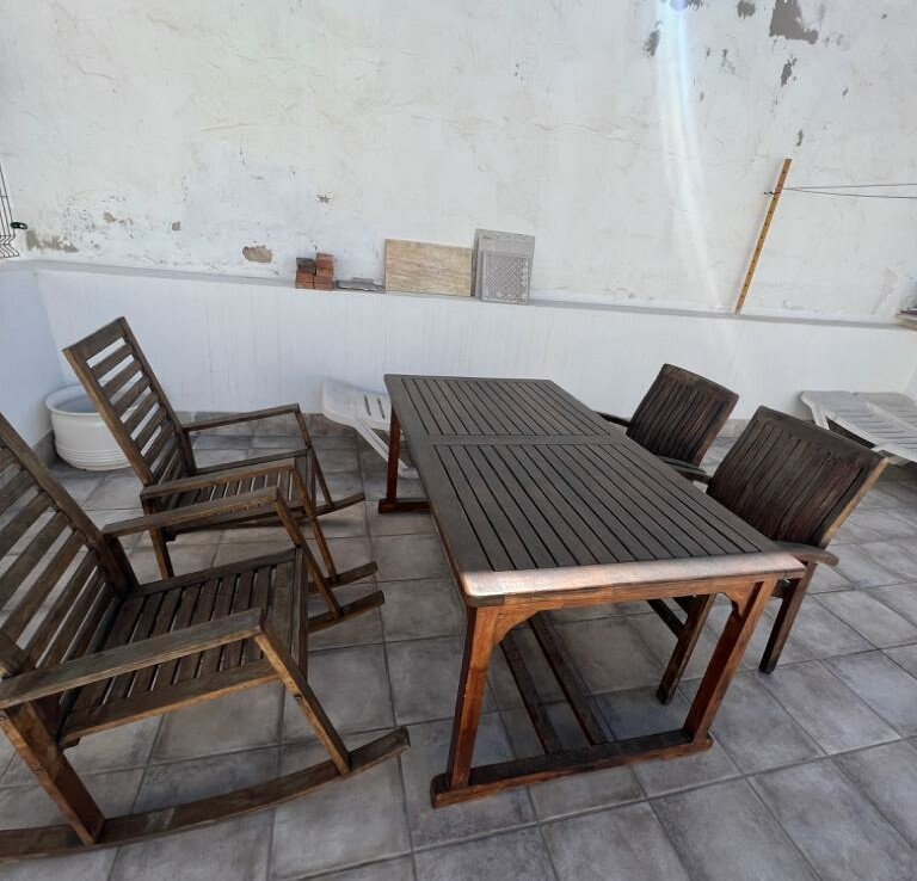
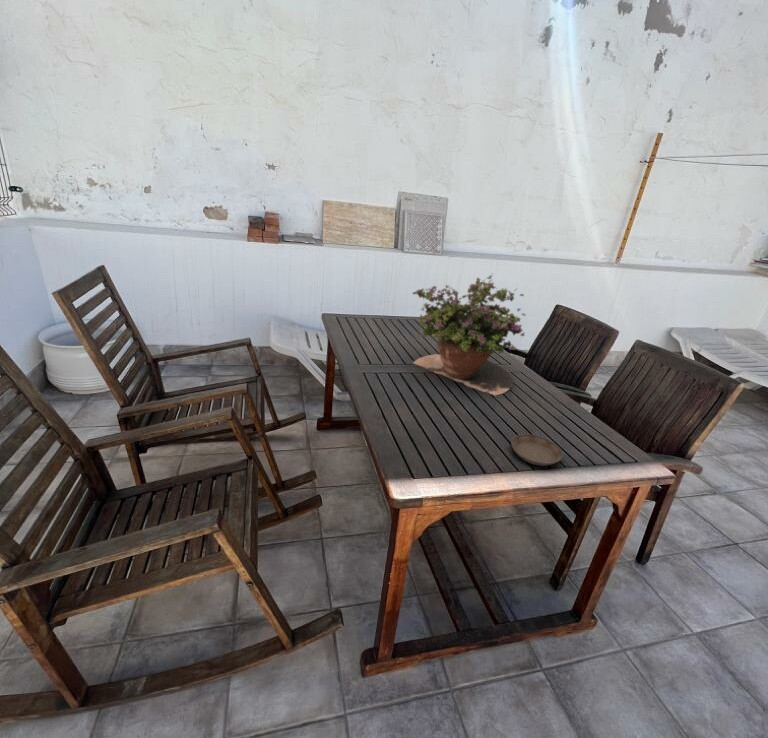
+ saucer (535, 451)
+ potted plant (463, 325)
